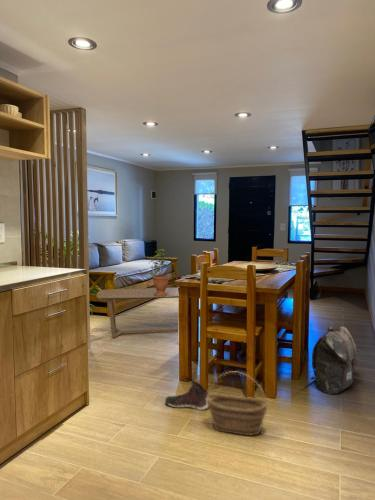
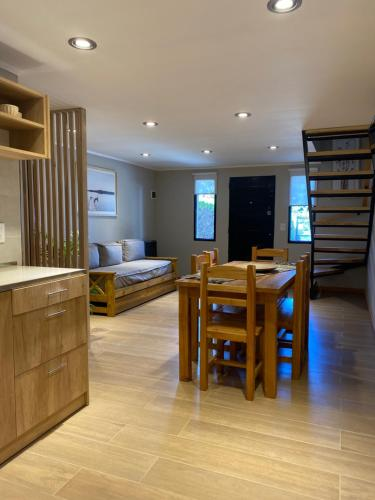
- coffee table (152, 298)
- backpack (333, 356)
- sneaker (187, 392)
- basket (236, 400)
- potted plant (158, 270)
